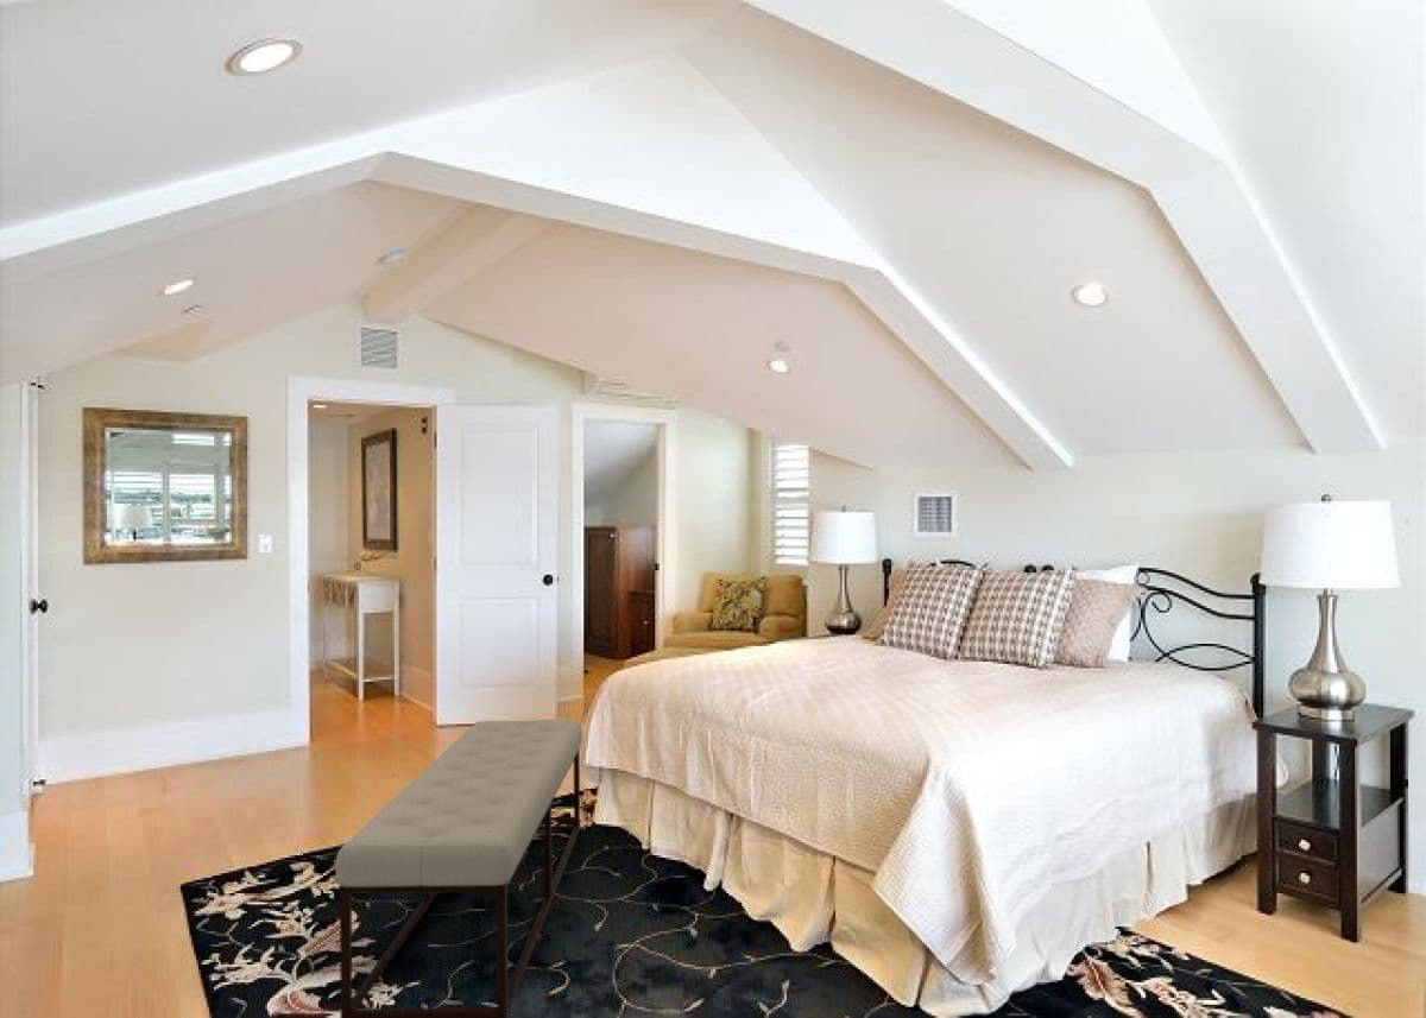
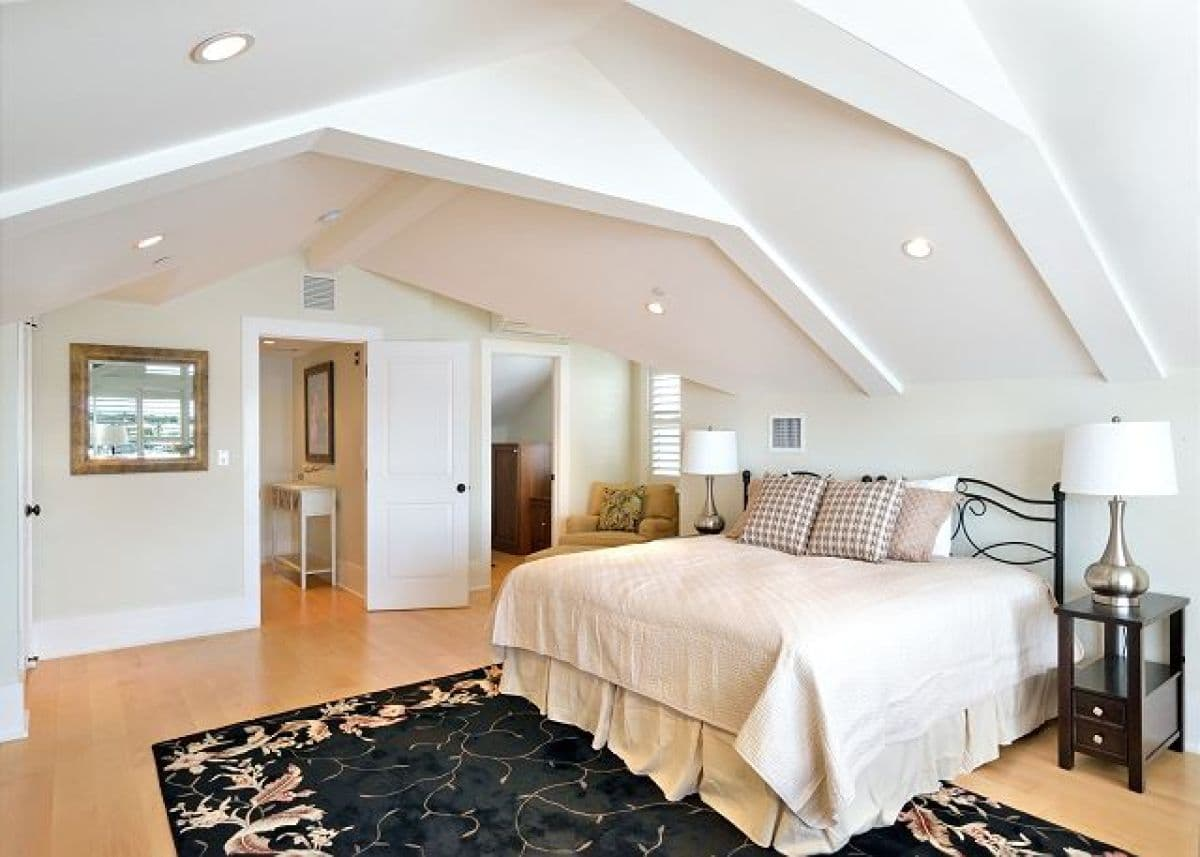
- bench (487, 835)
